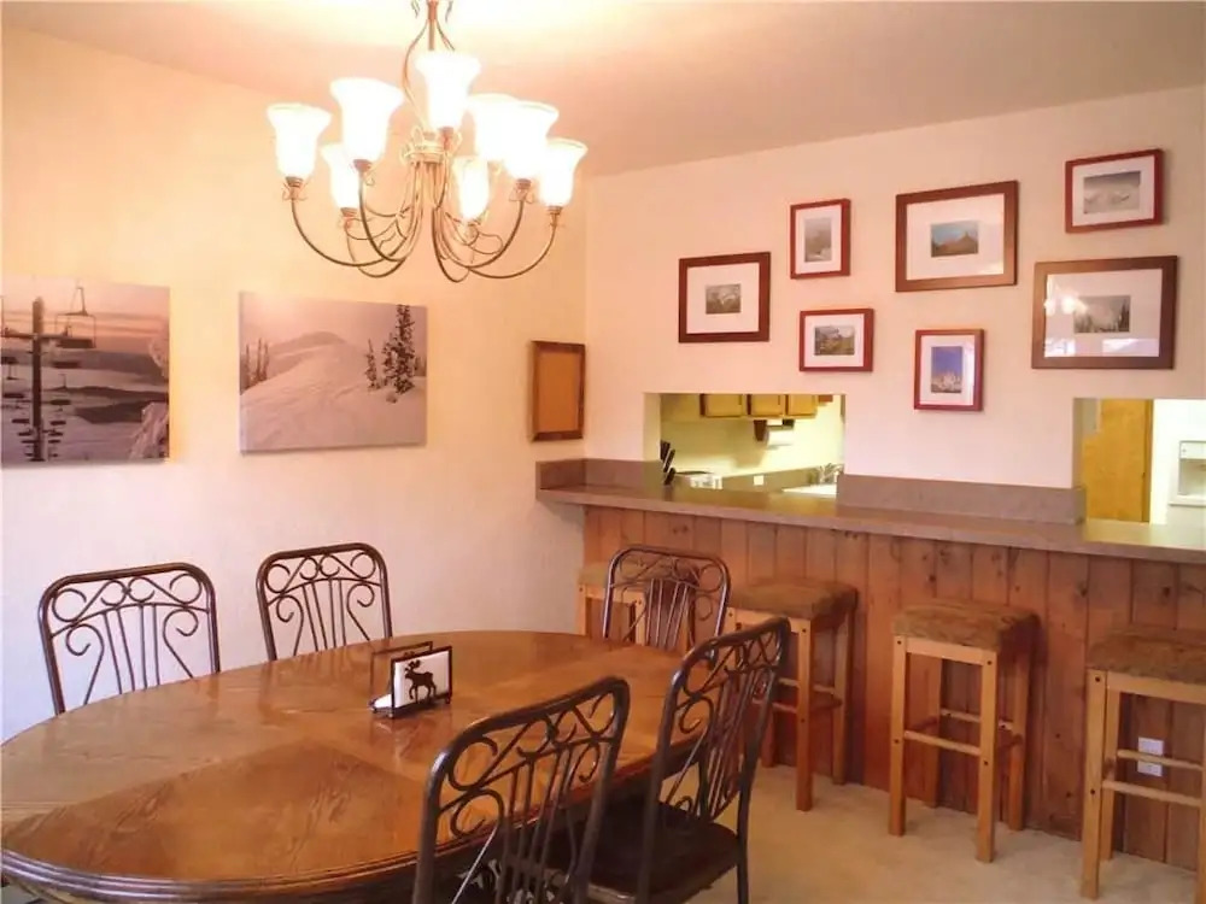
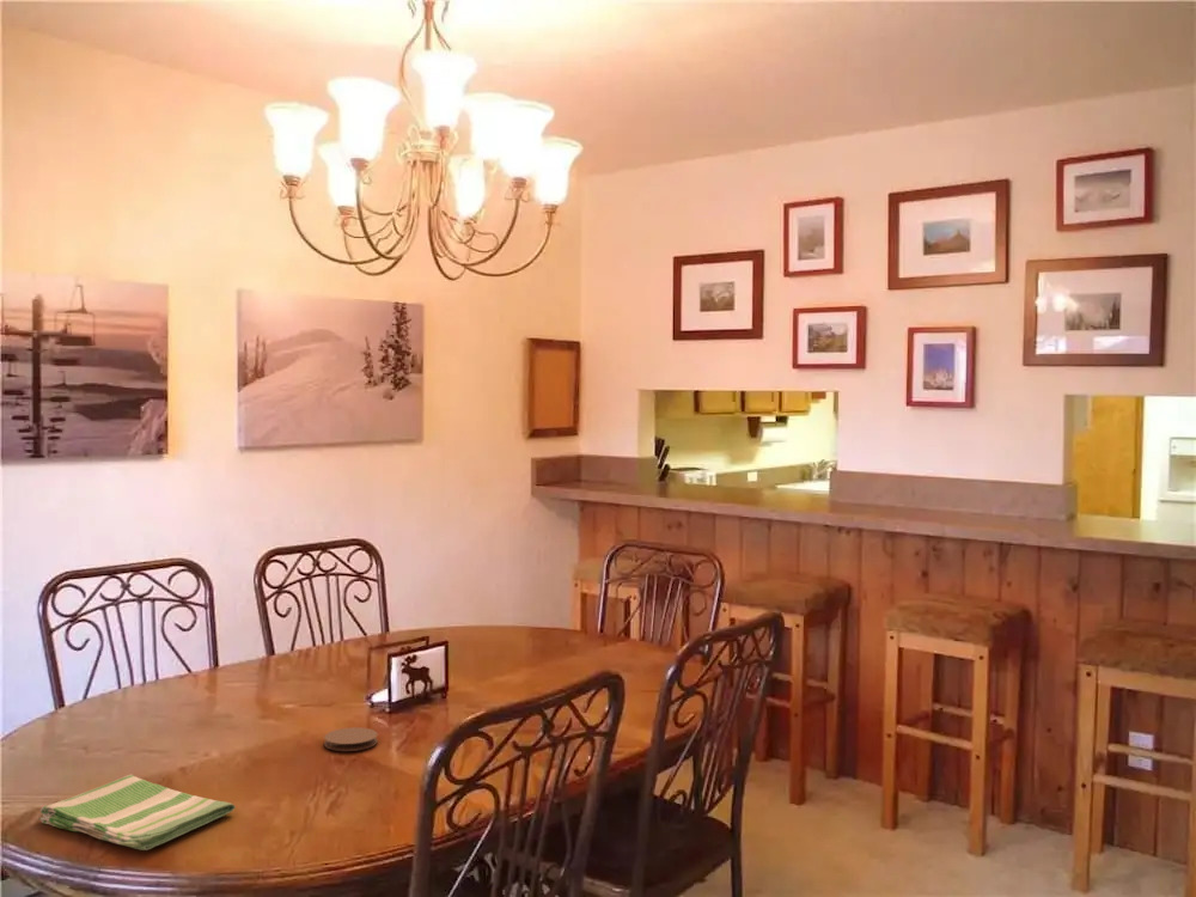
+ dish towel (136, 808)
+ coaster (350, 738)
